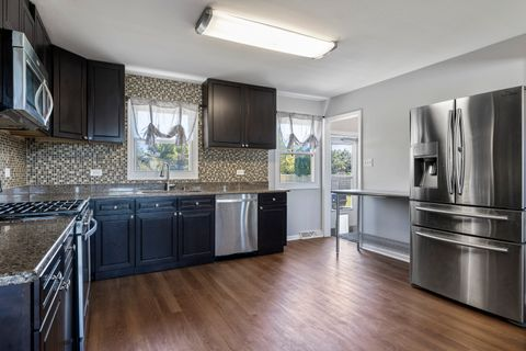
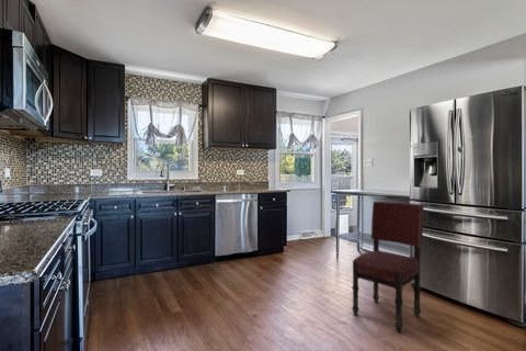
+ dining chair (387, 259)
